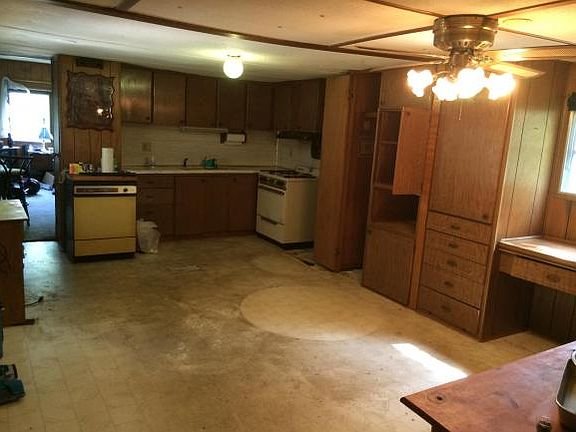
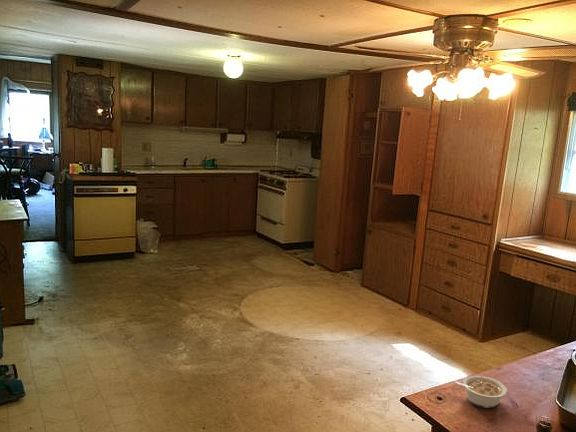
+ legume (482, 392)
